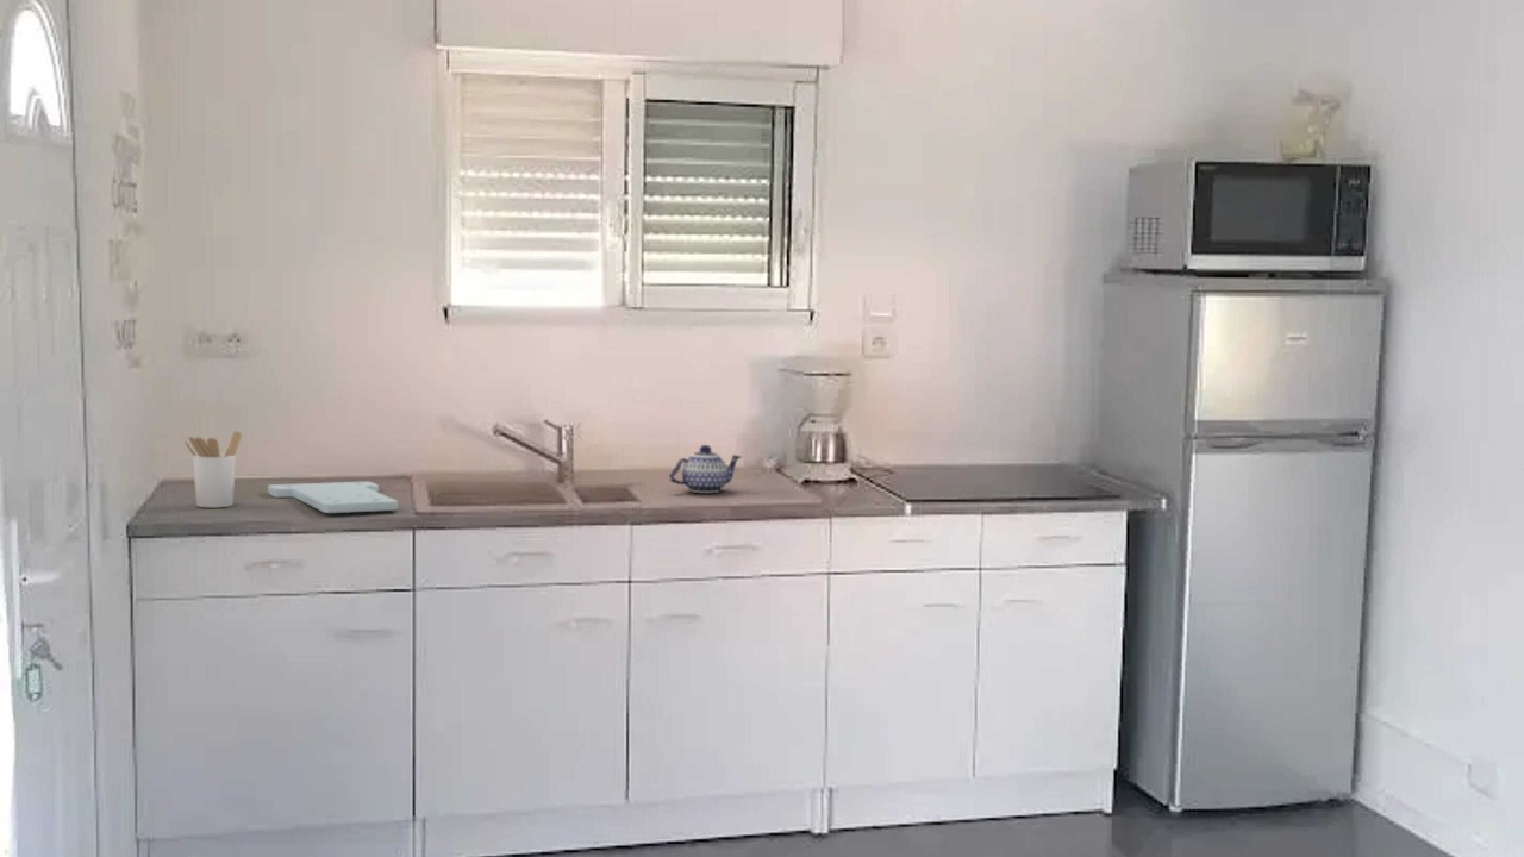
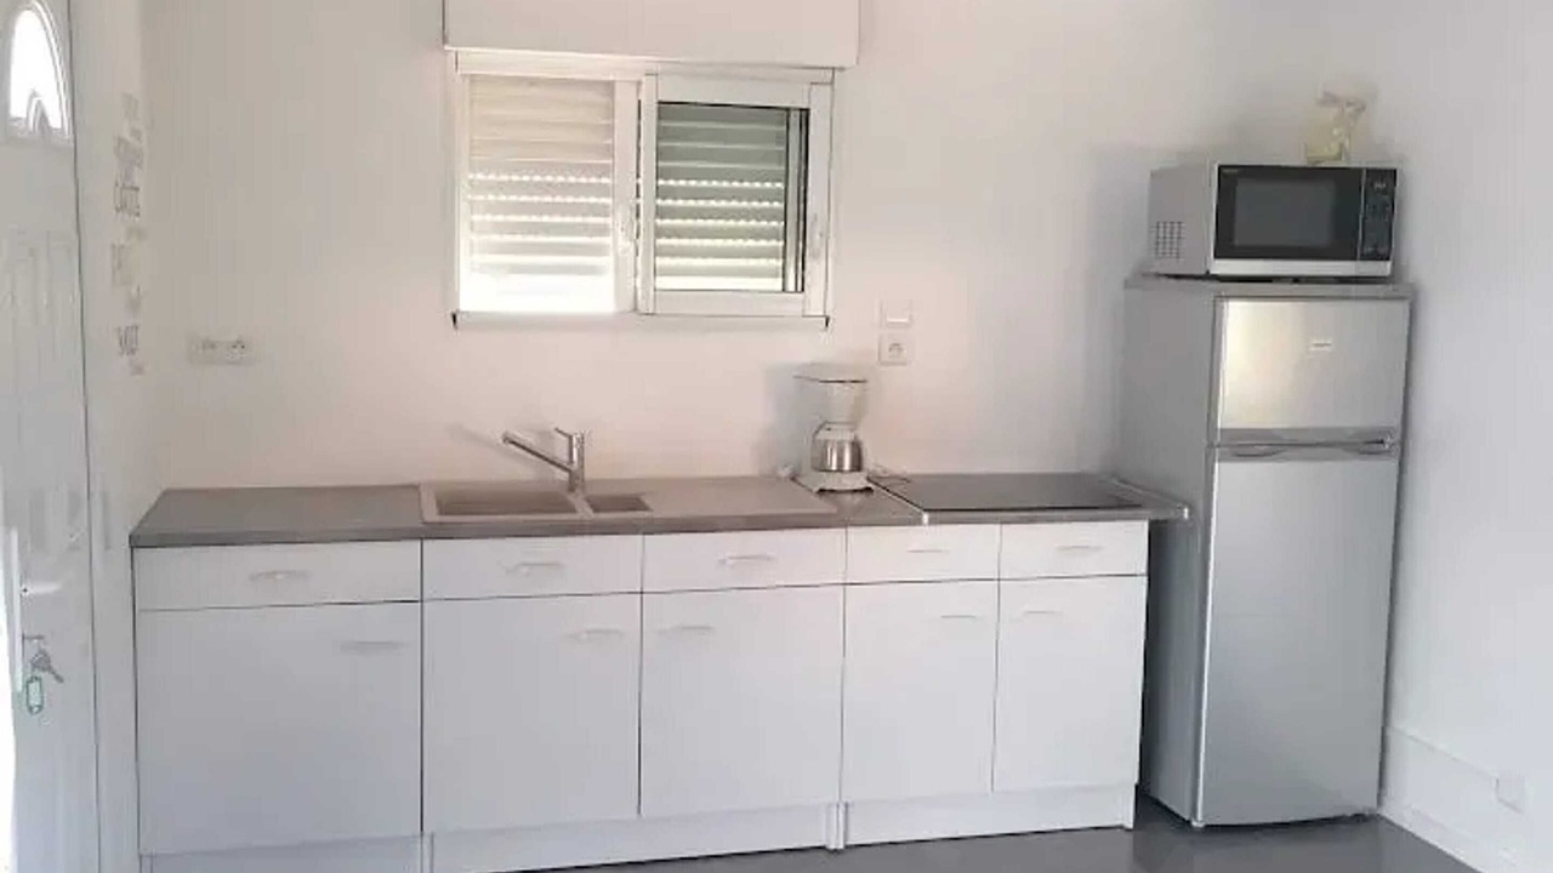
- cutting board (339, 496)
- teapot (705, 468)
- utensil holder (211, 469)
